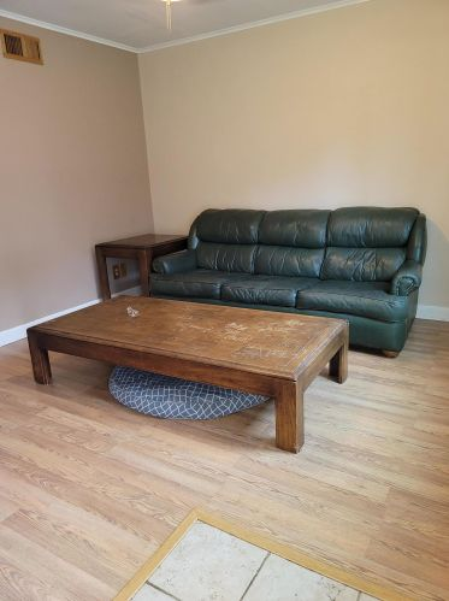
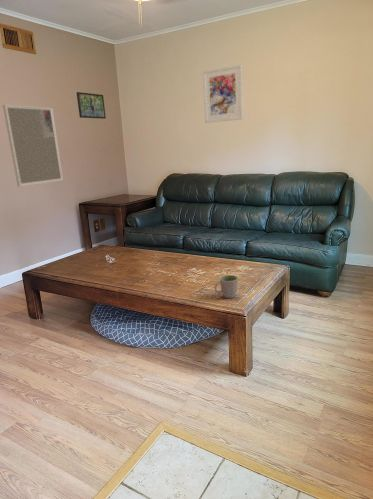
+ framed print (222, 94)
+ home mirror (35, 146)
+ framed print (91, 105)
+ mug (226, 287)
